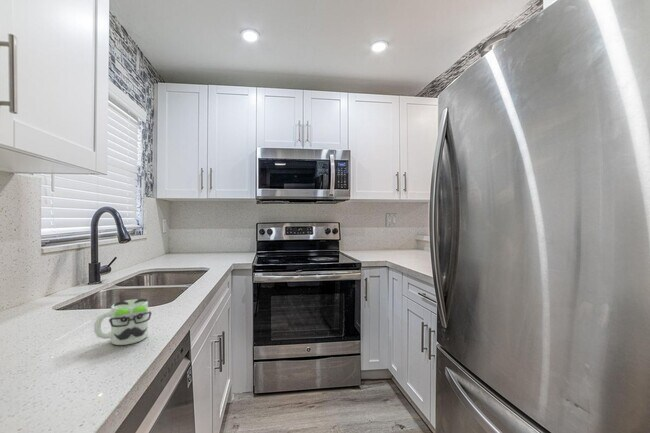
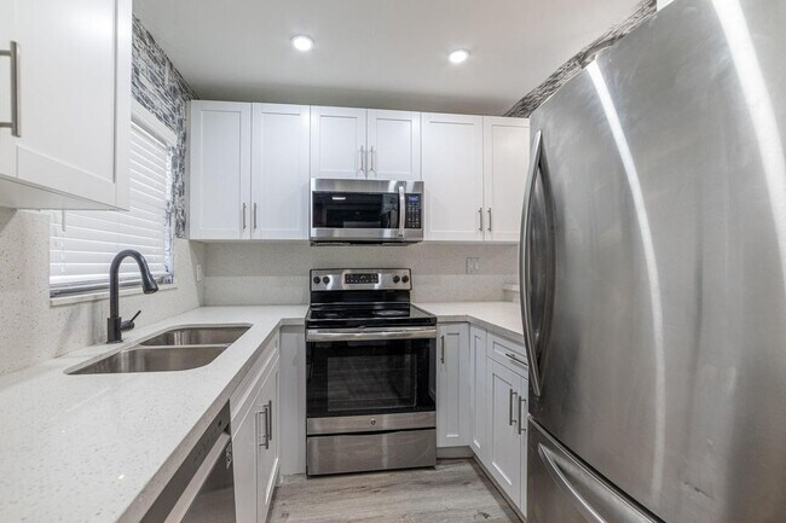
- mug (123, 319)
